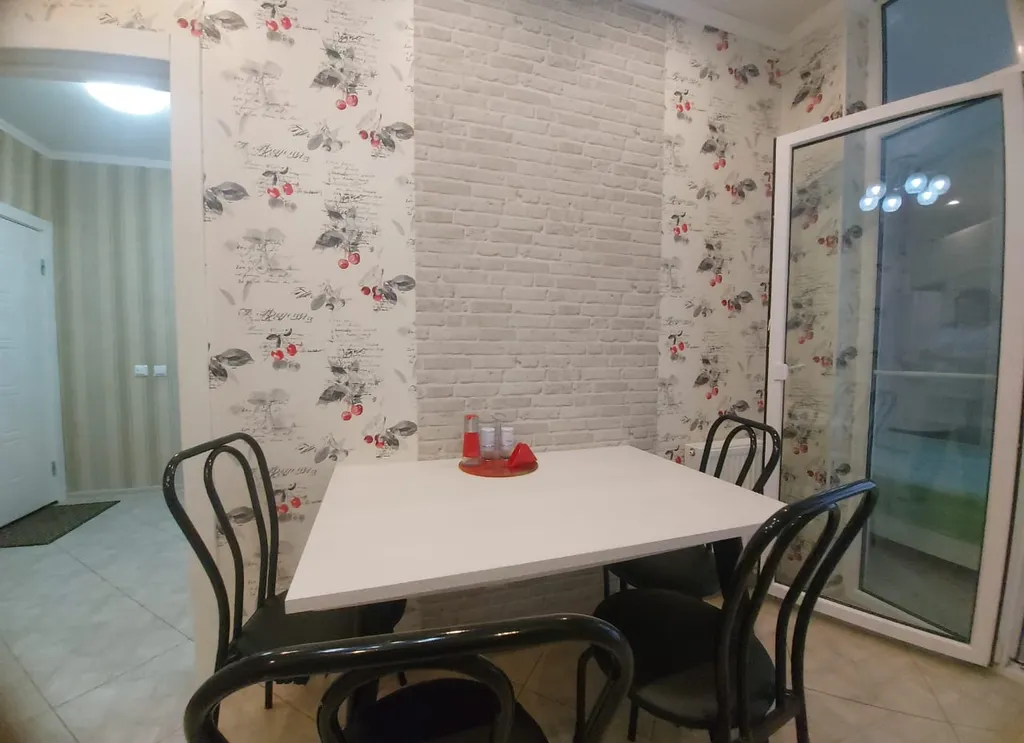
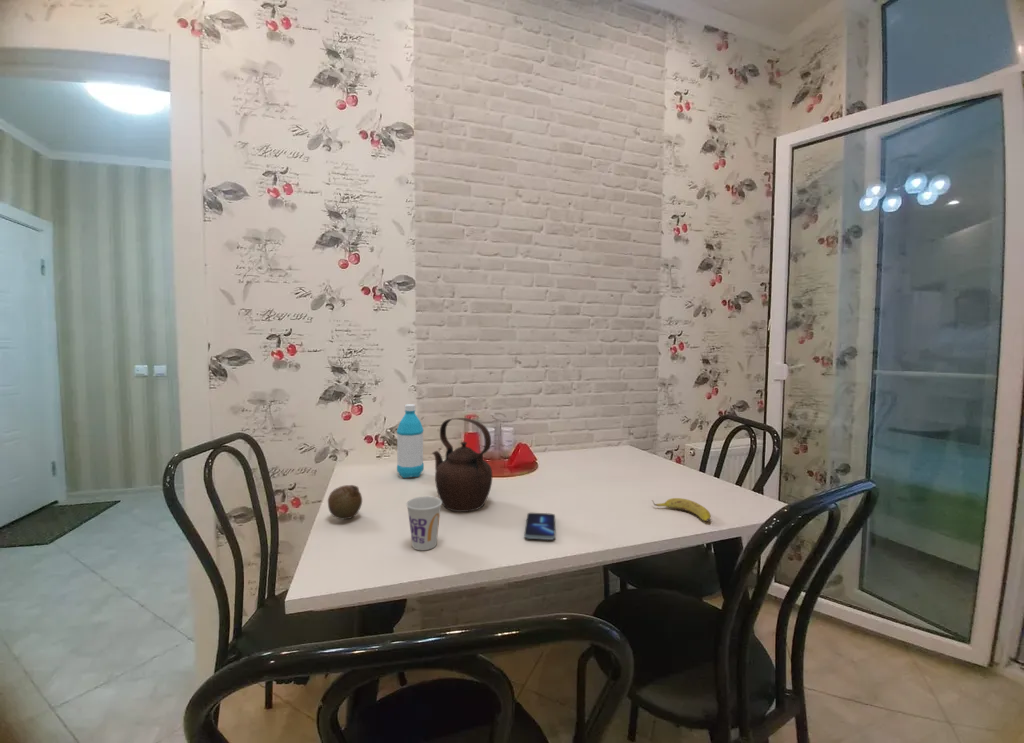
+ teapot (458, 460)
+ smartphone (540, 525)
+ cup (424, 523)
+ water bottle (410, 440)
+ banana (683, 508)
+ fruit (345, 501)
